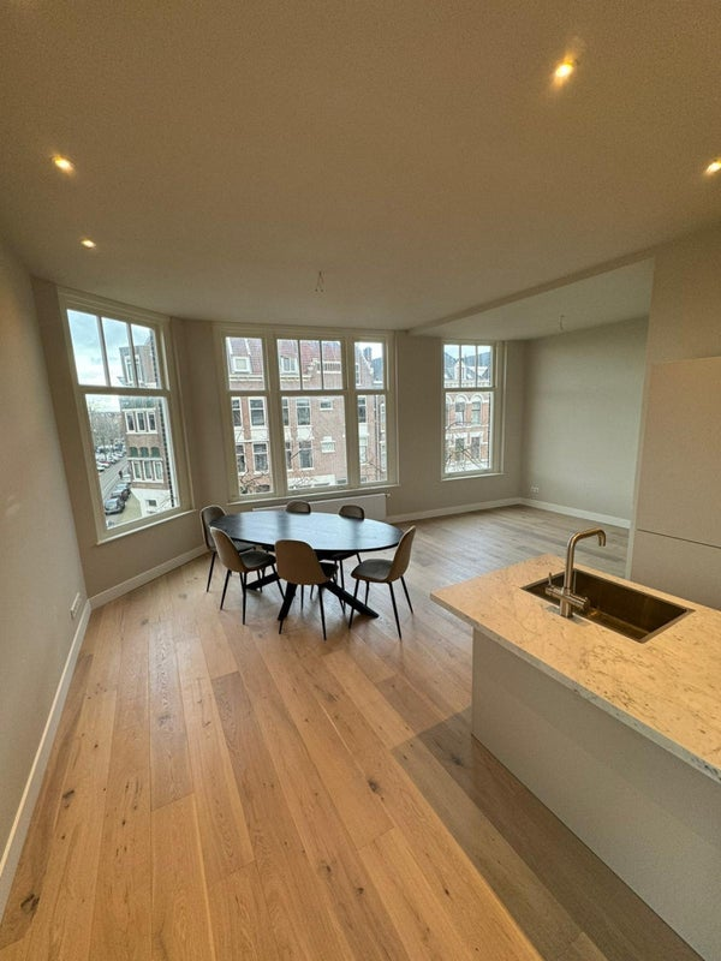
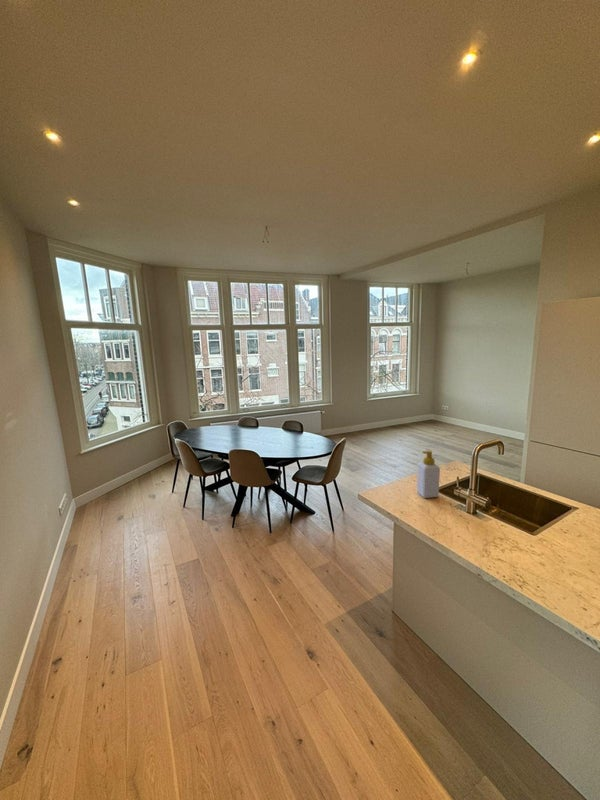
+ soap bottle (428, 473)
